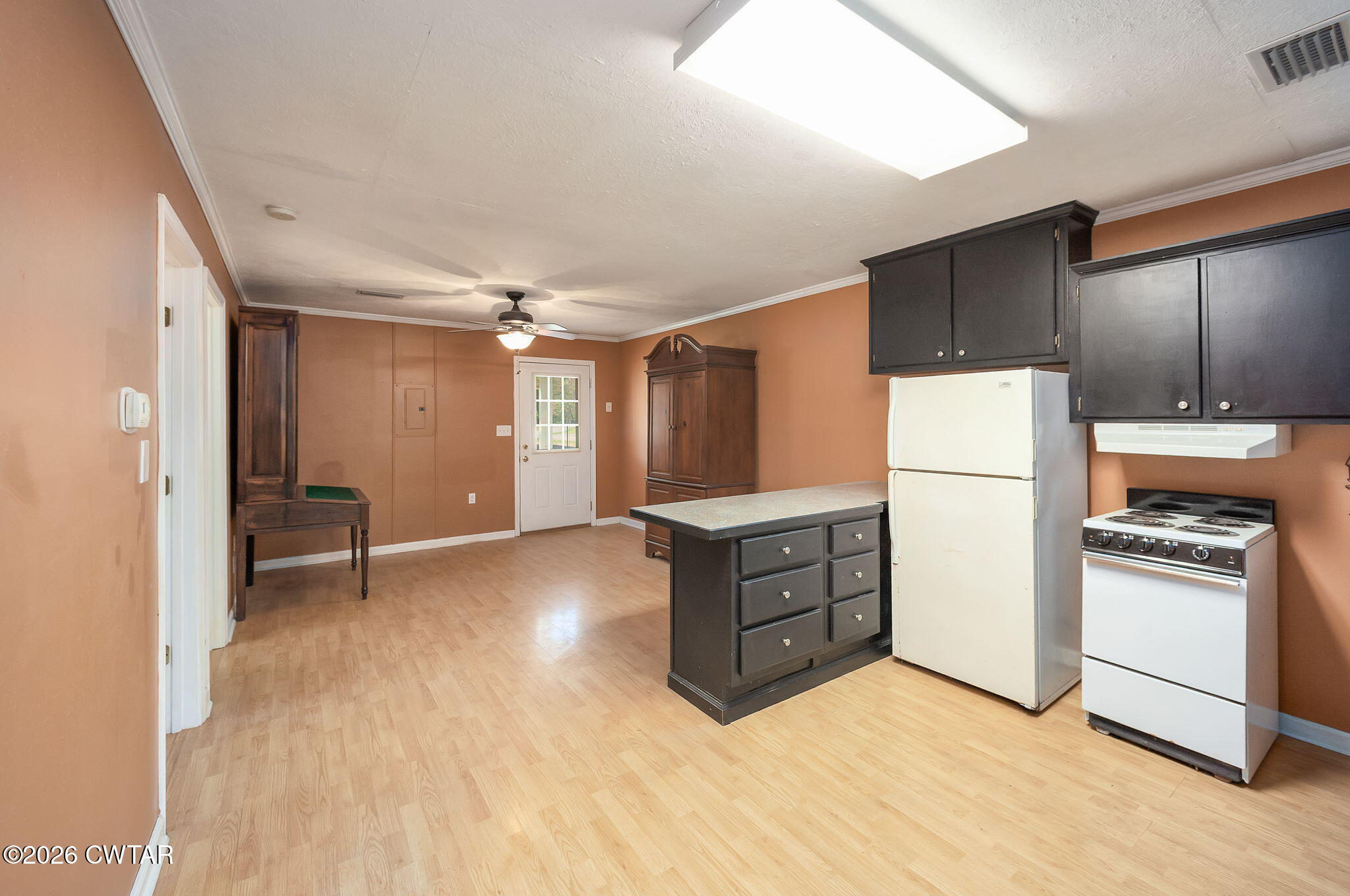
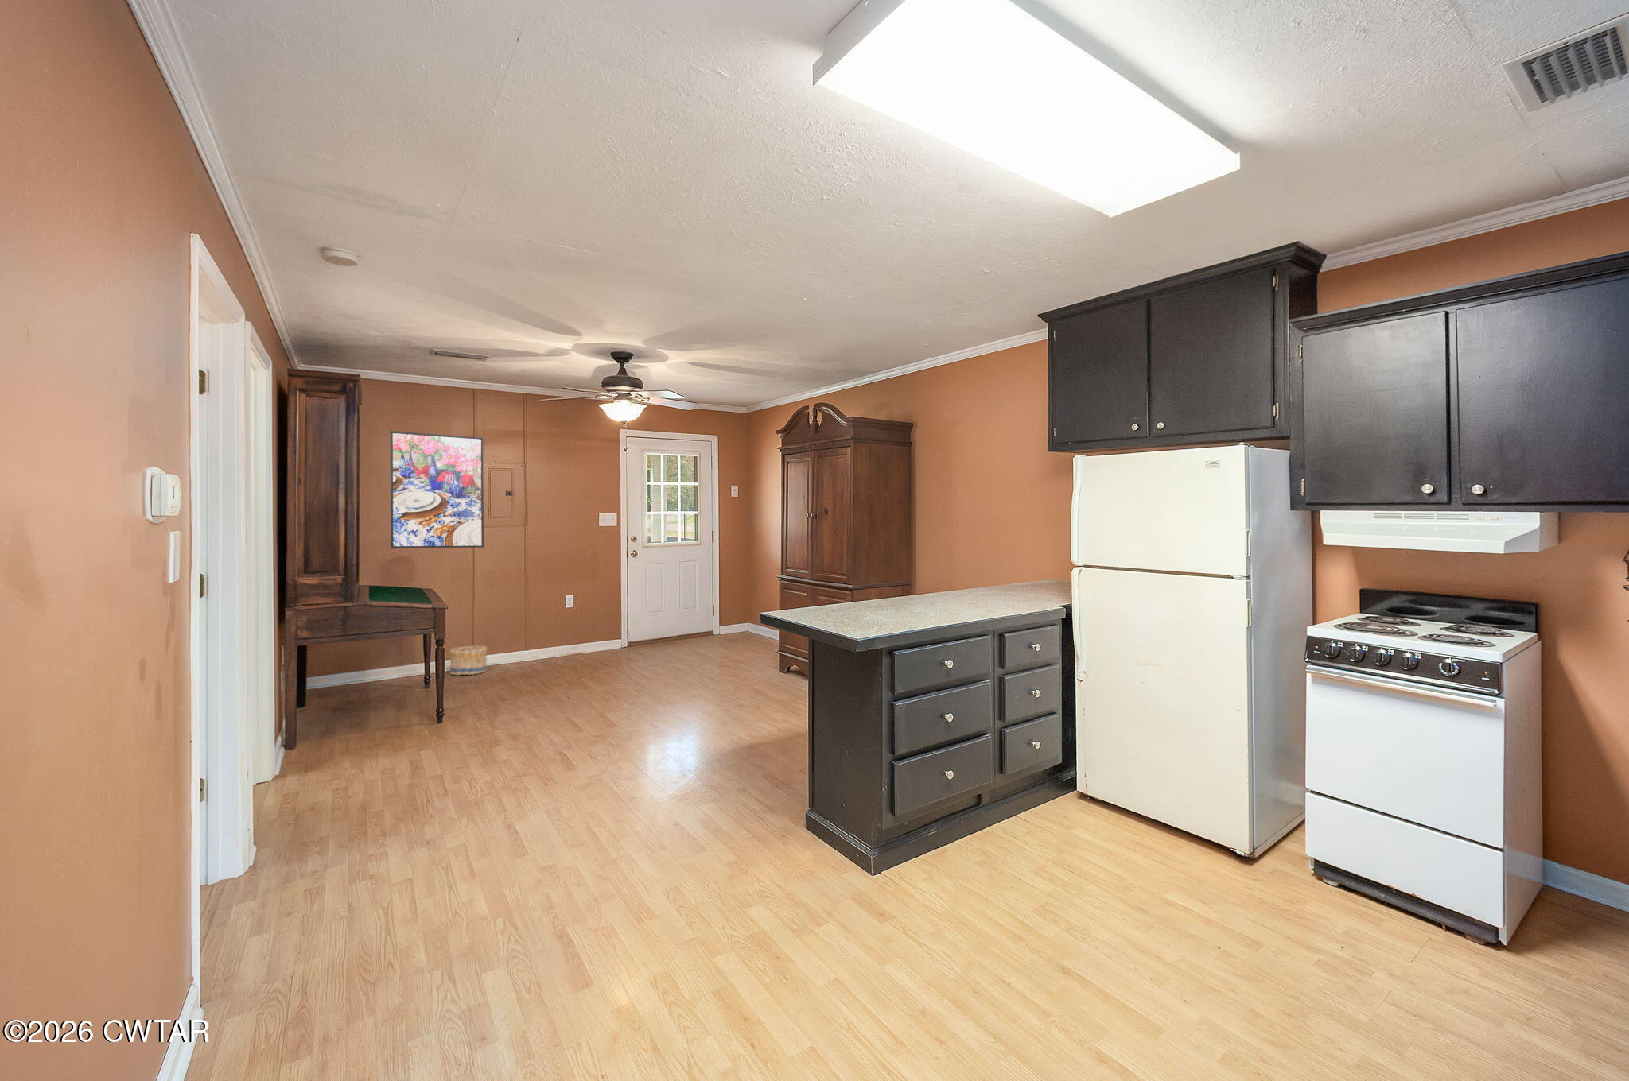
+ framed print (438, 490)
+ basket (468, 660)
